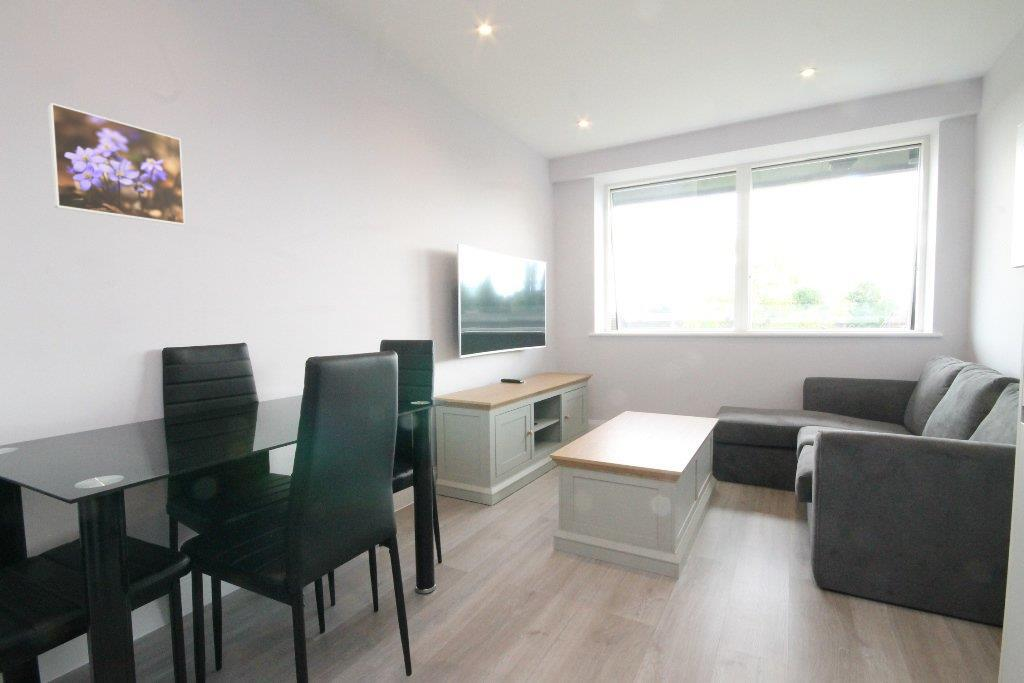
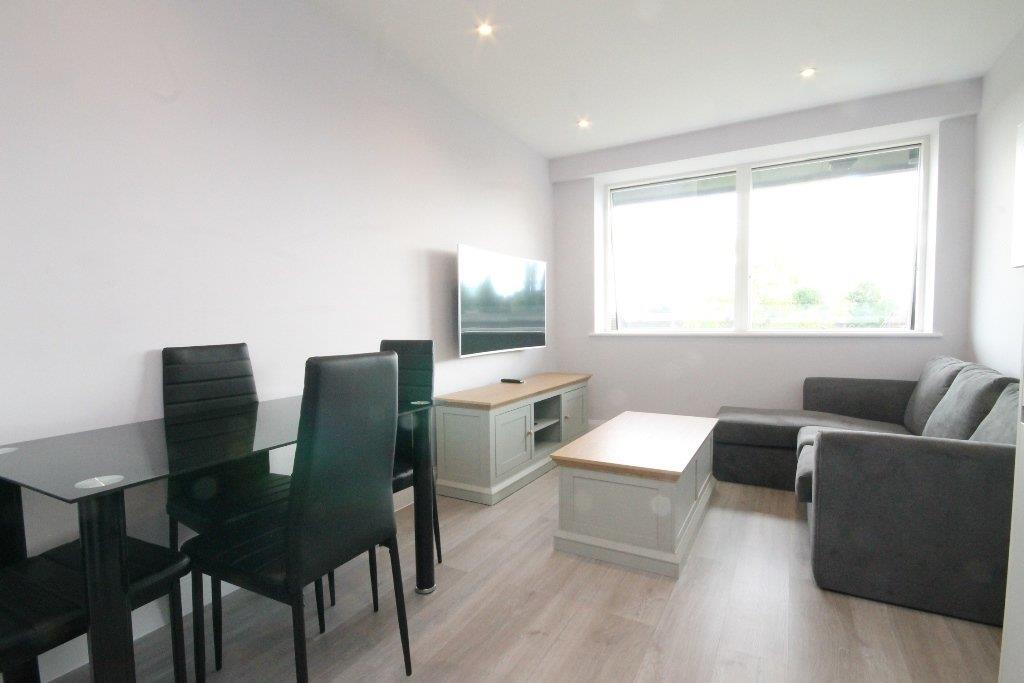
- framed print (122, 170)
